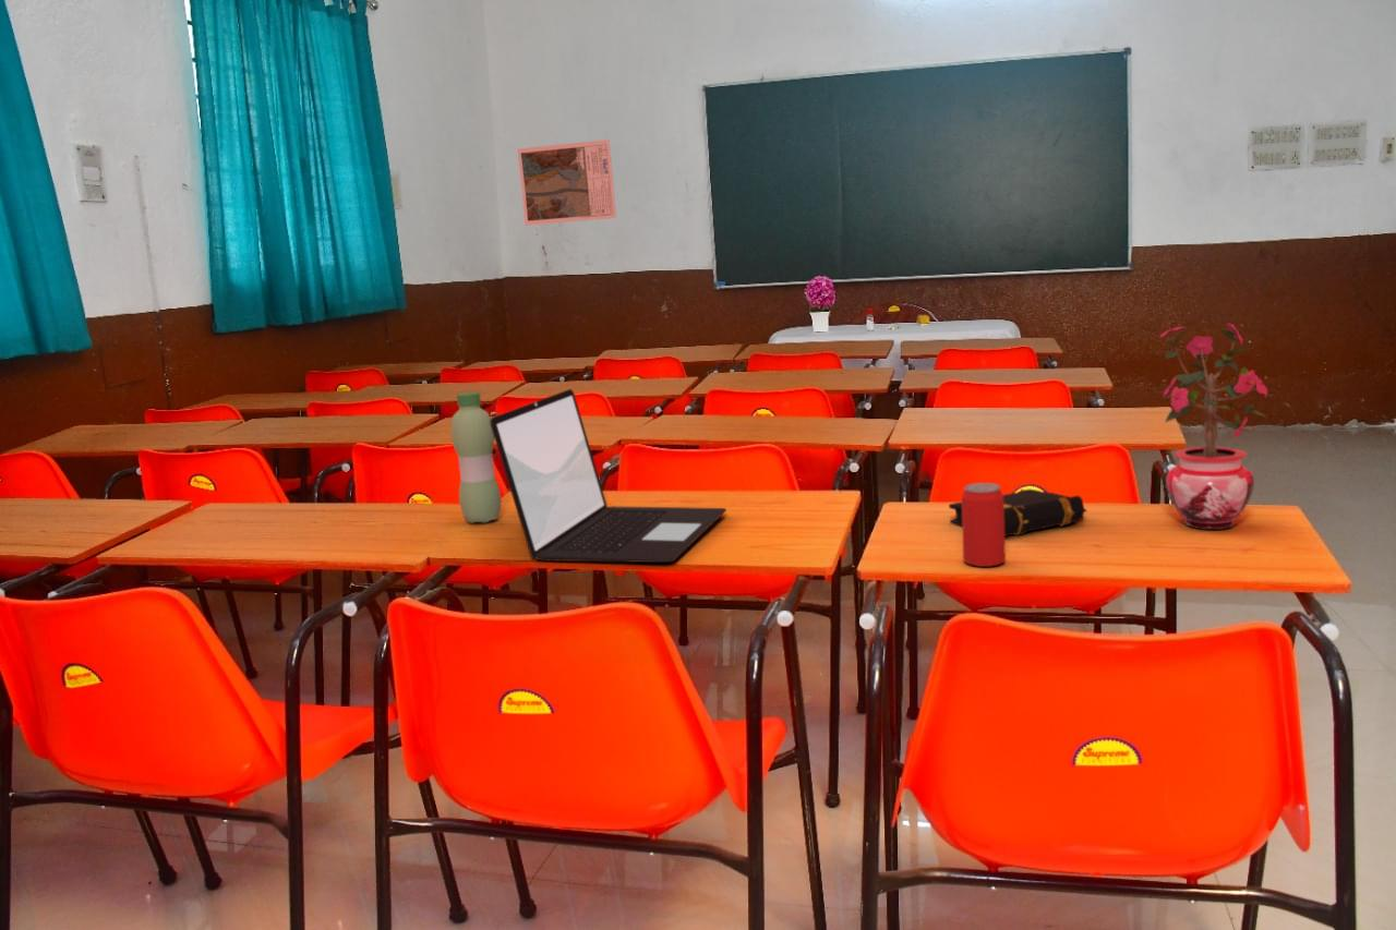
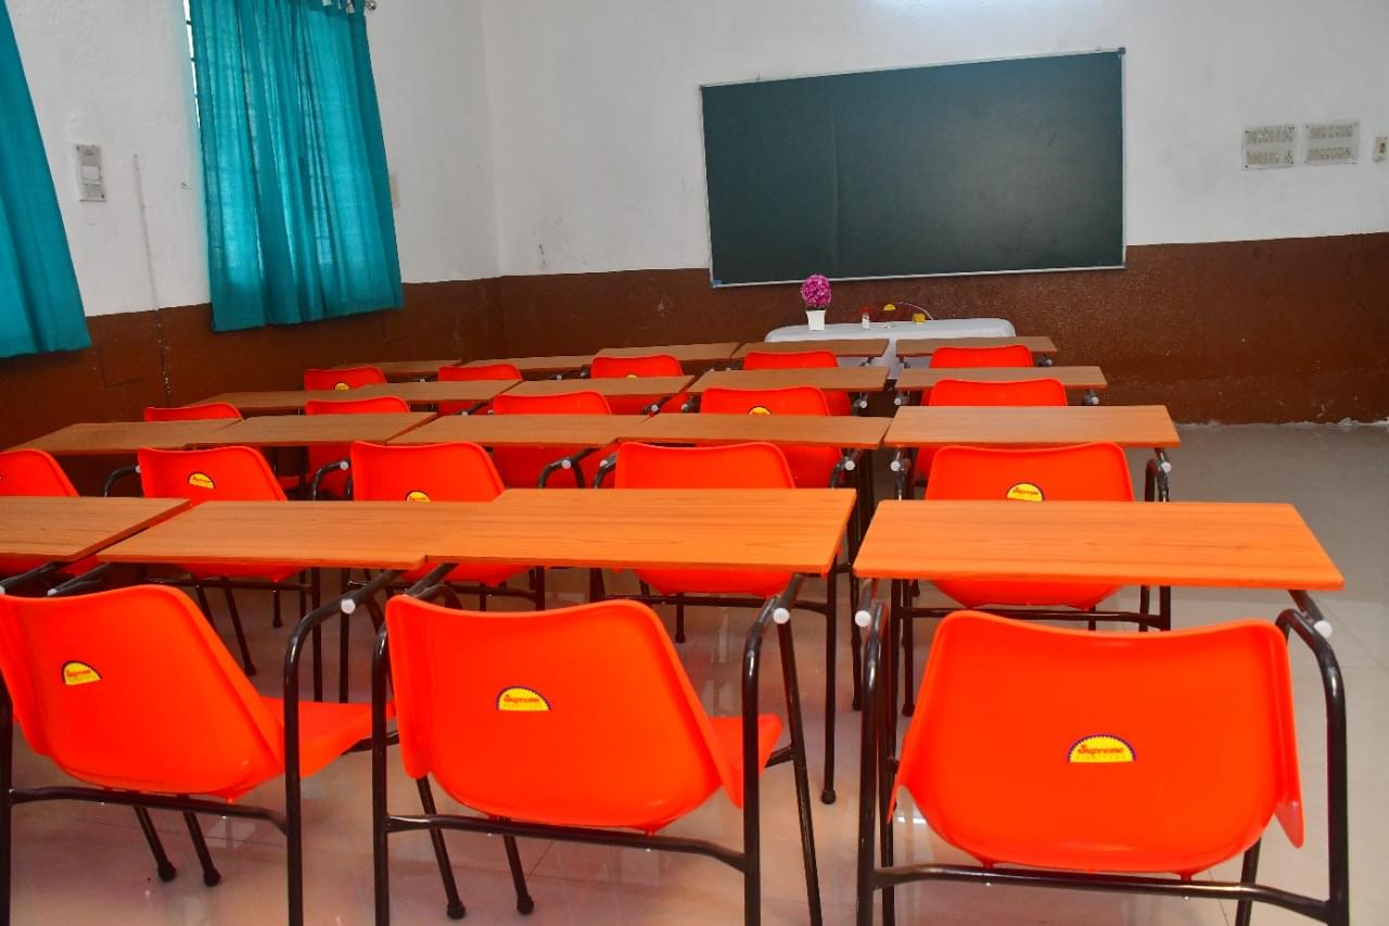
- laptop (598, 475)
- water bottle (474, 457)
- beverage can (983, 524)
- potted plant (1213, 422)
- book (1024, 508)
- map (566, 183)
